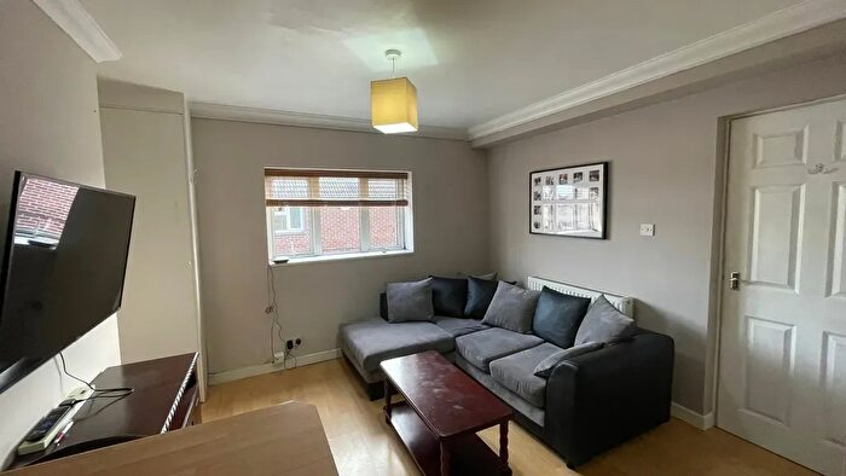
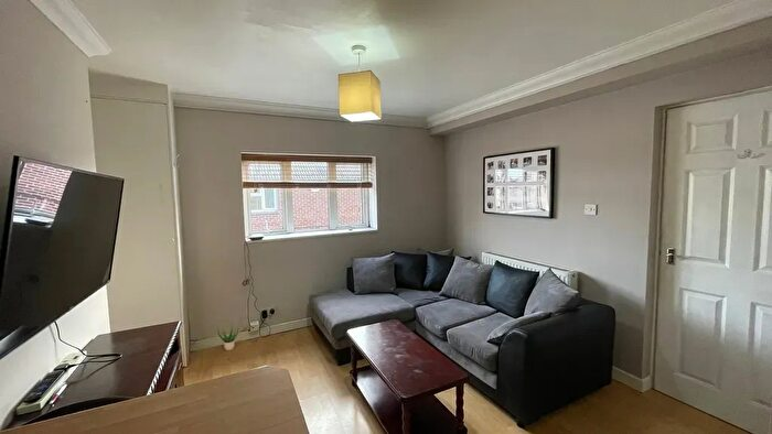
+ potted plant (228, 336)
